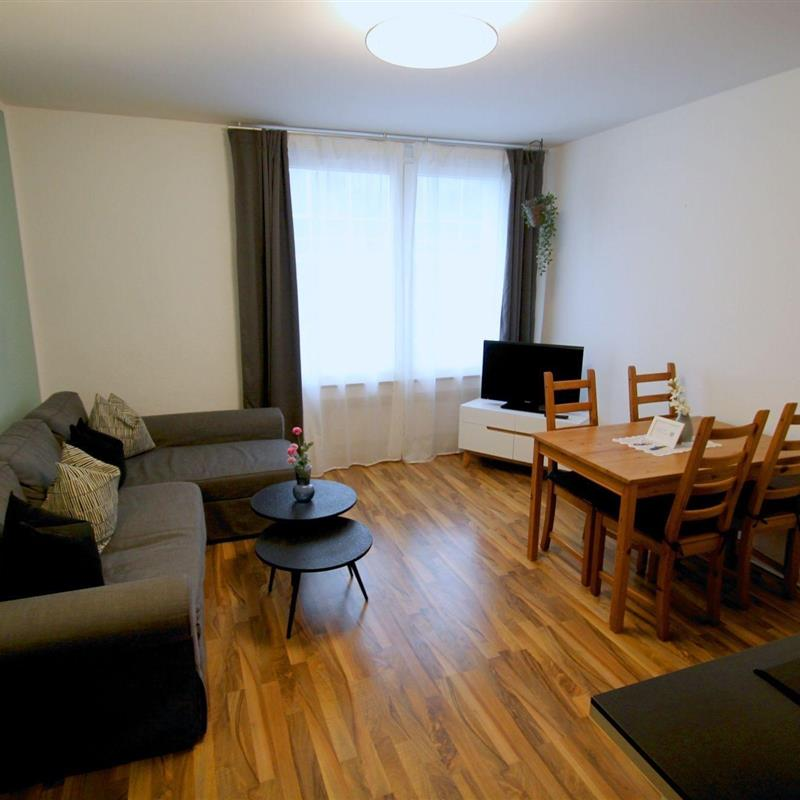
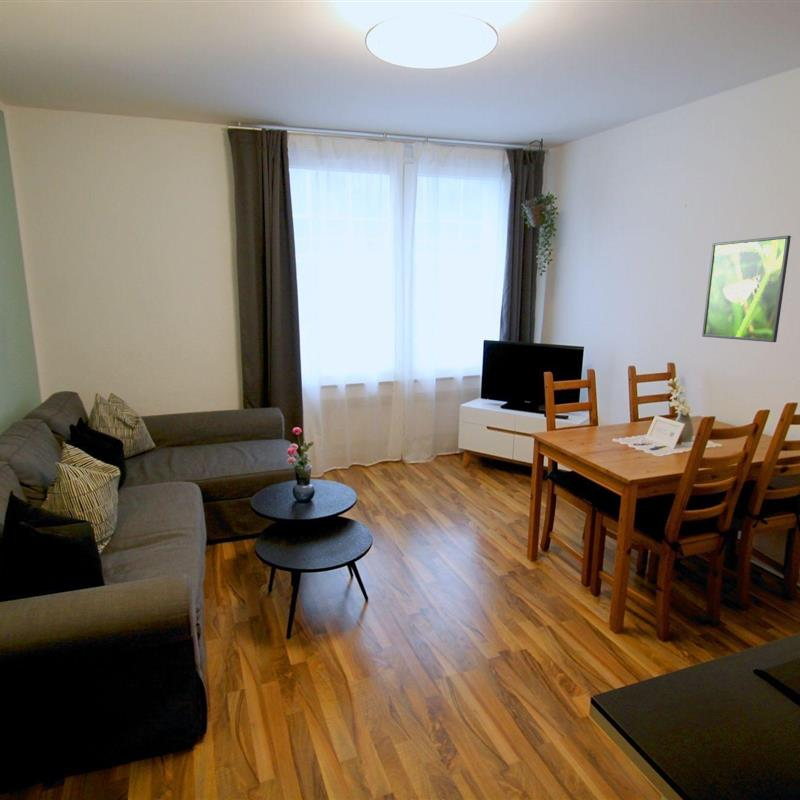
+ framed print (742, 290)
